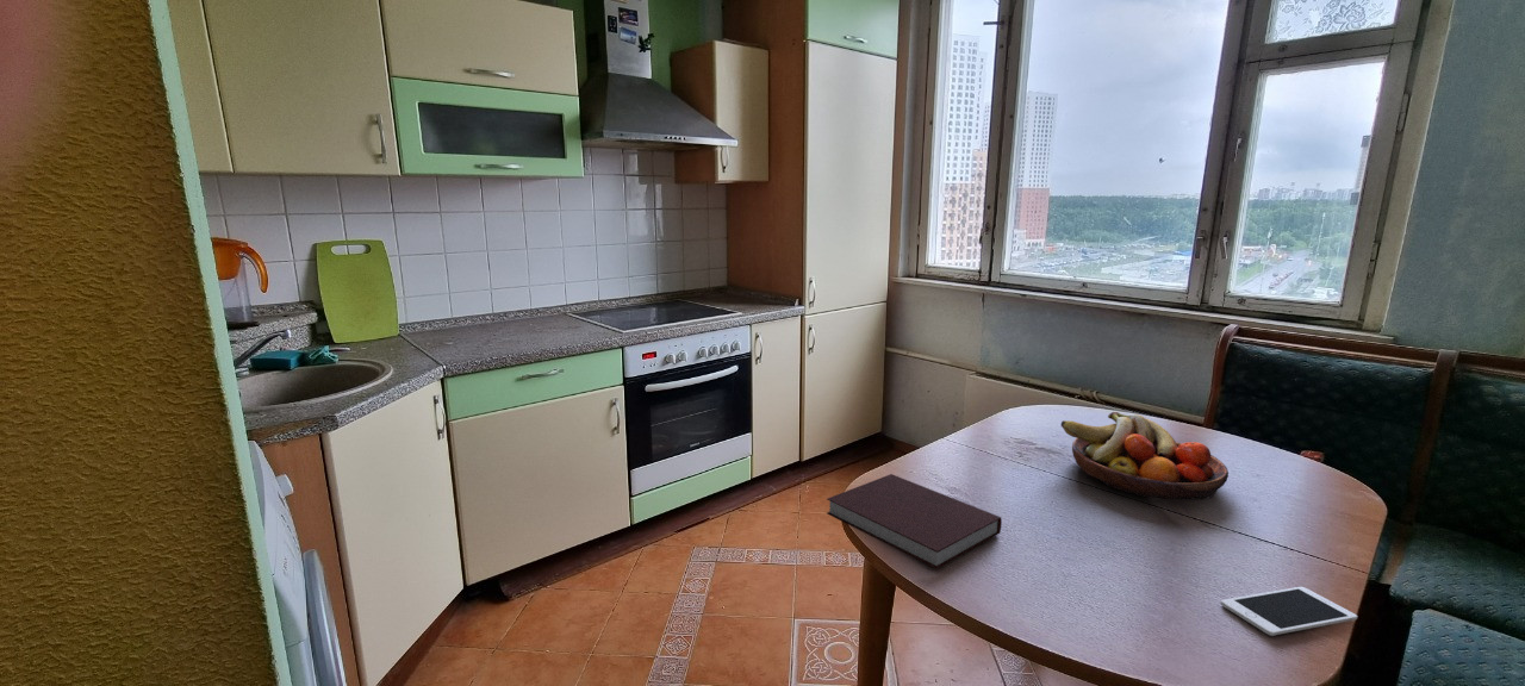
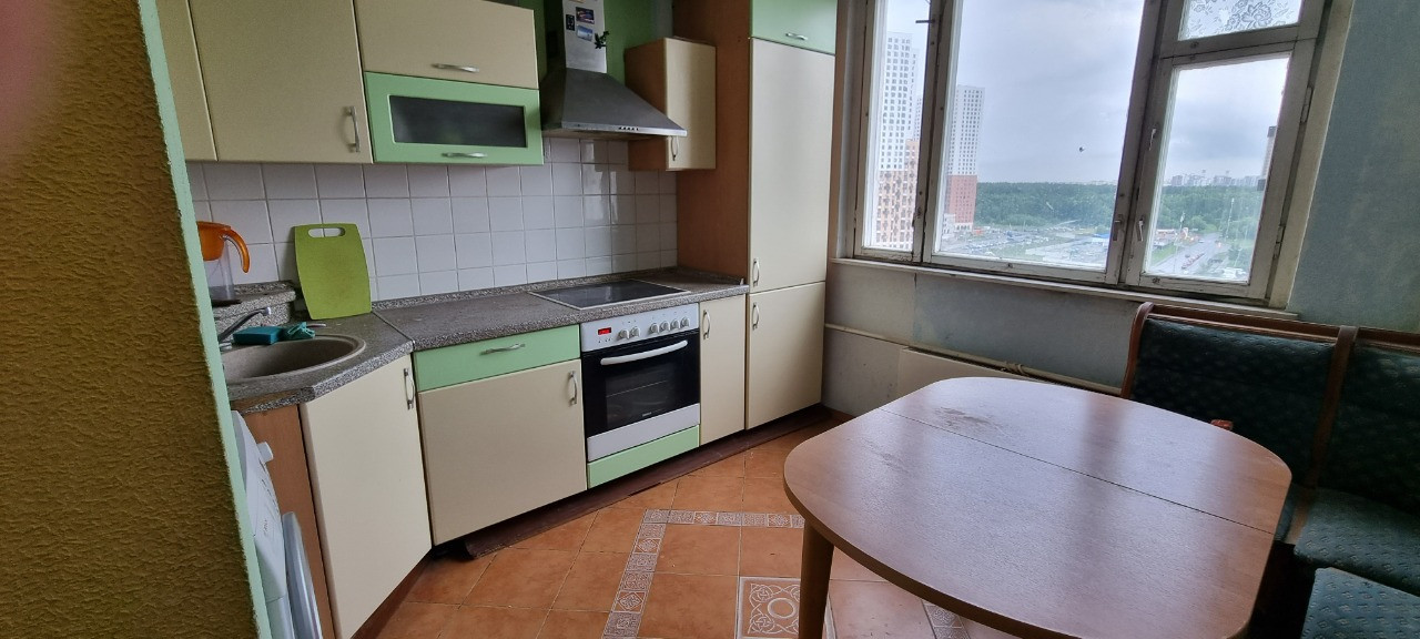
- cell phone (1287, 610)
- notebook (910, 514)
- fruit bowl (1145, 449)
